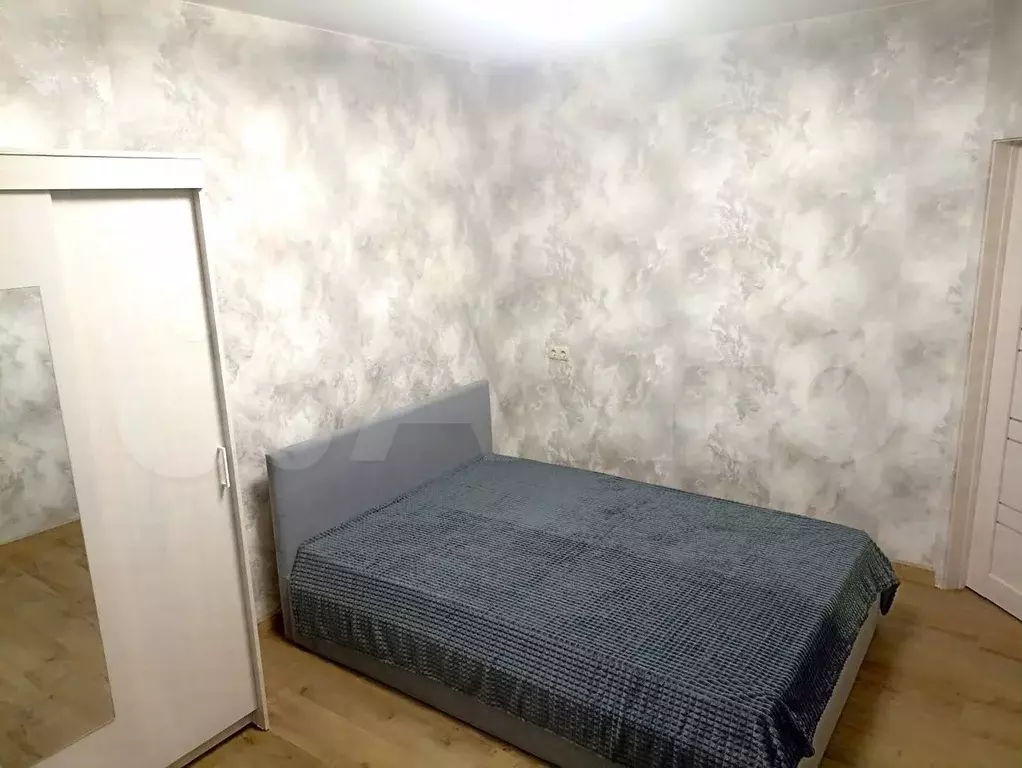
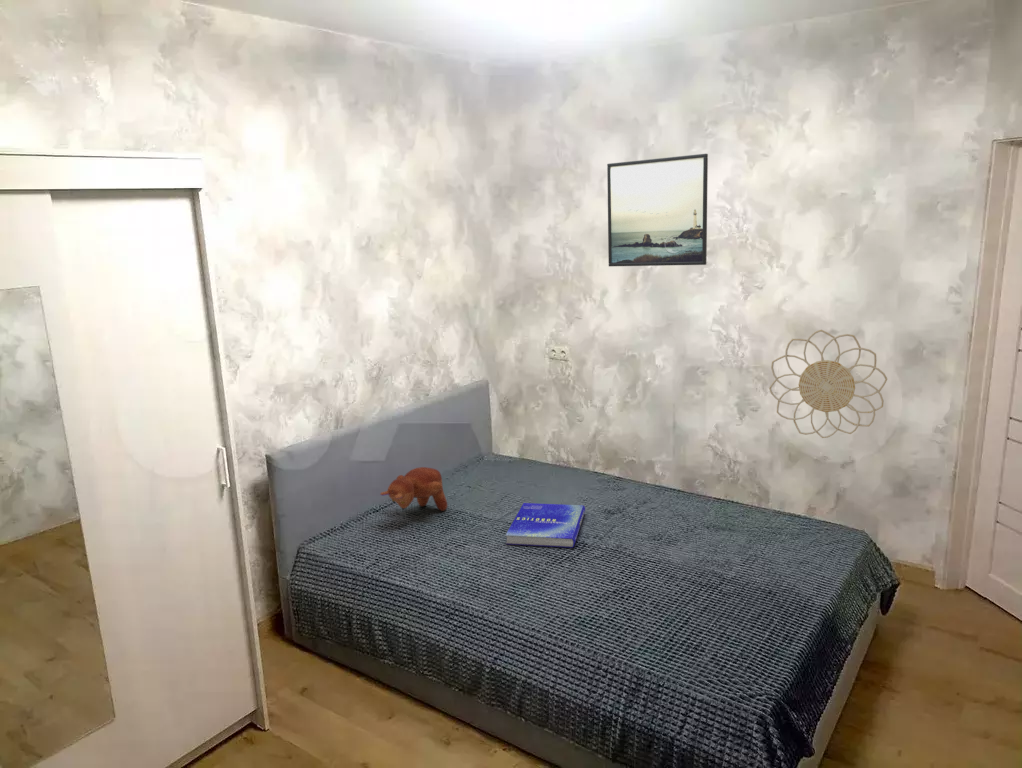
+ decorative wall piece (825, 384)
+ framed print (655, 213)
+ book (547, 523)
+ toy (413, 495)
